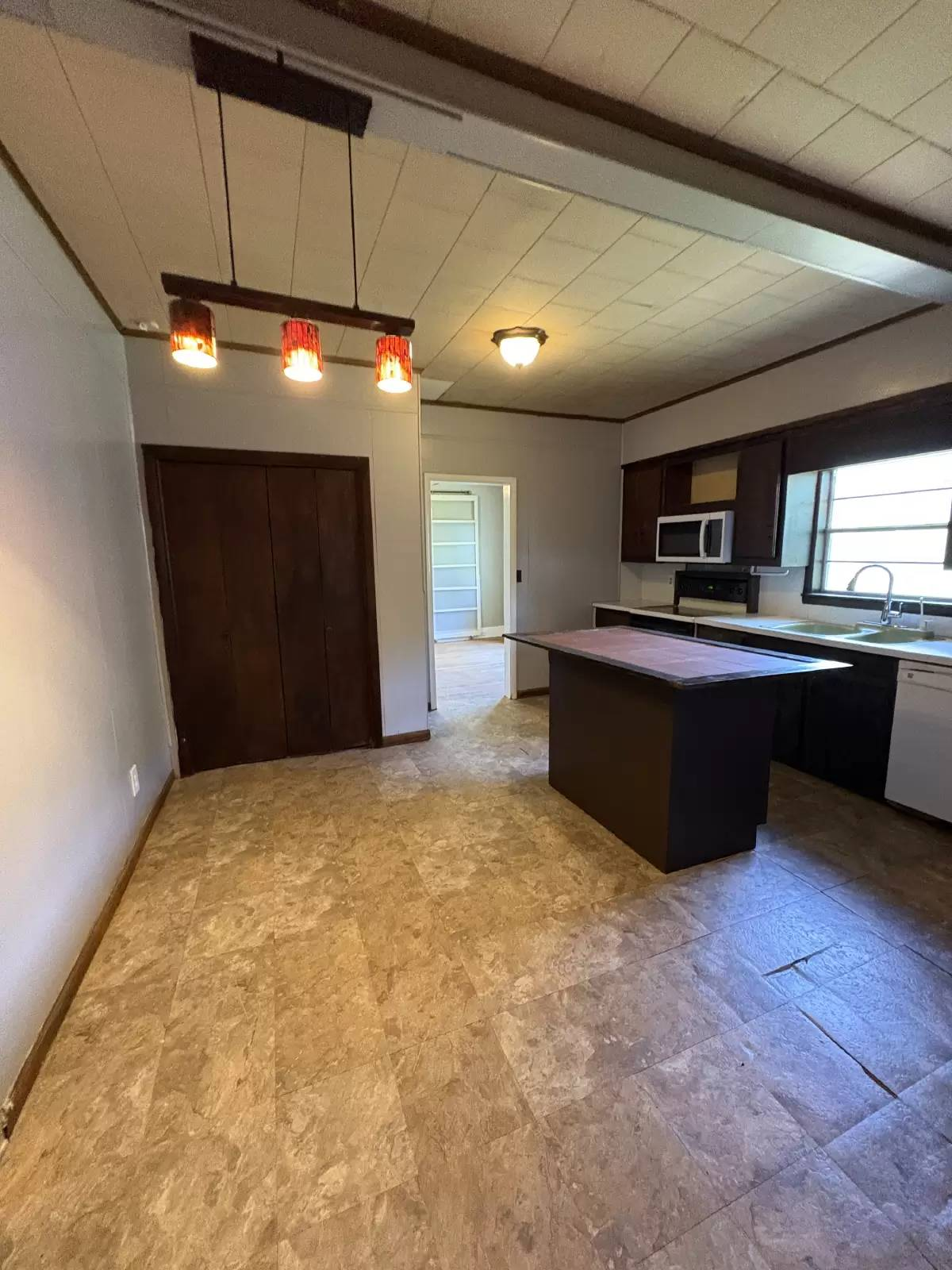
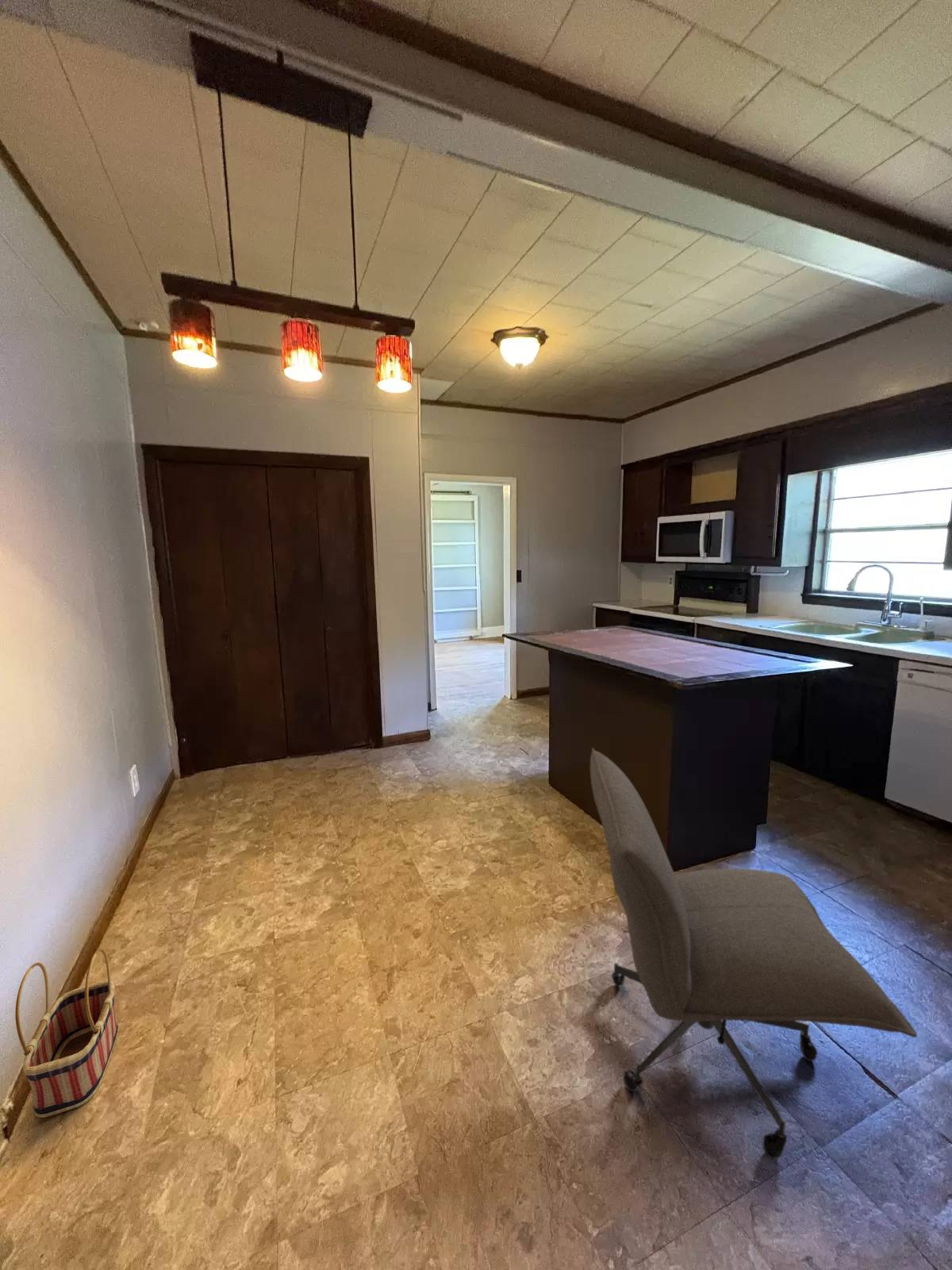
+ basket (71, 1016)
+ chair (718, 925)
